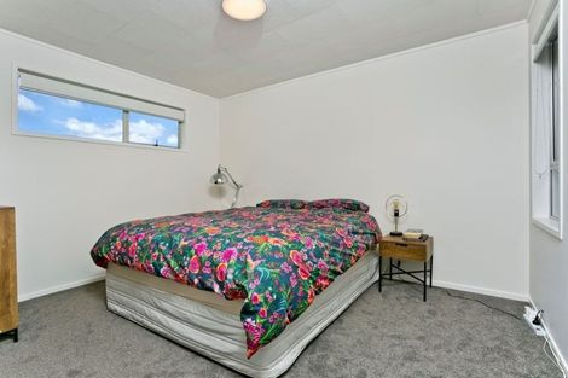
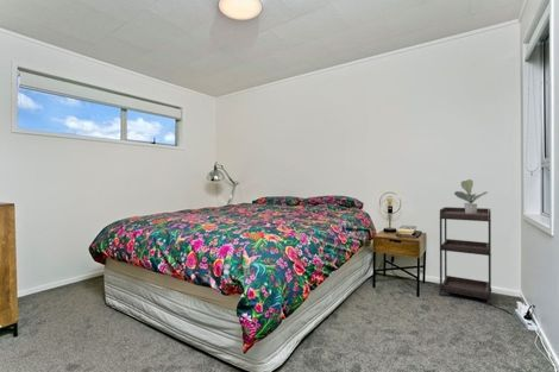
+ shelving unit (465, 251)
+ potted plant (470, 196)
